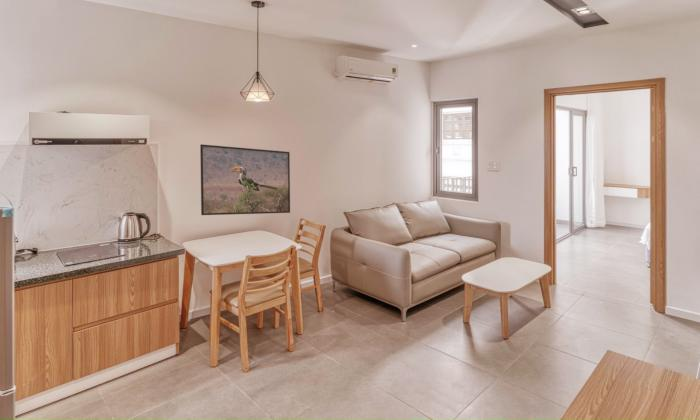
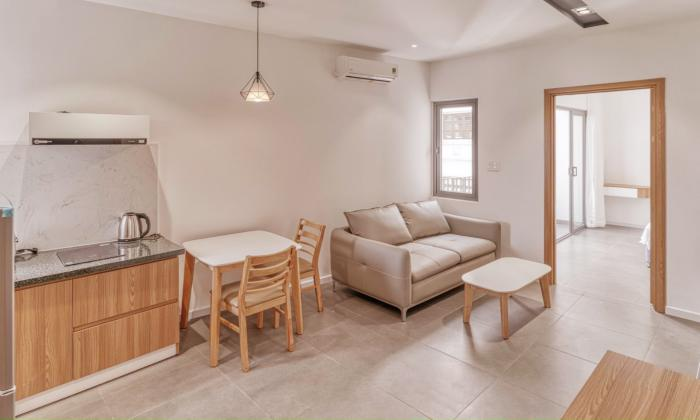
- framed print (248, 181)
